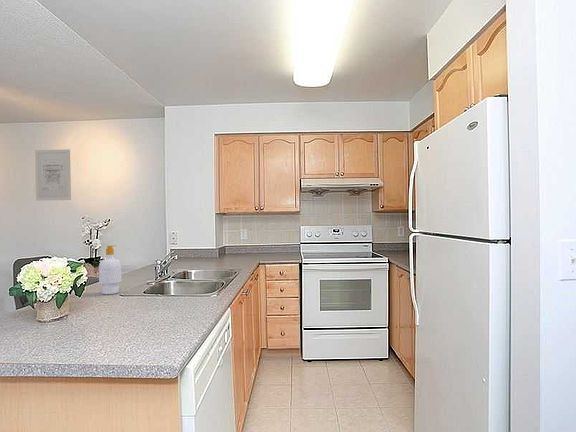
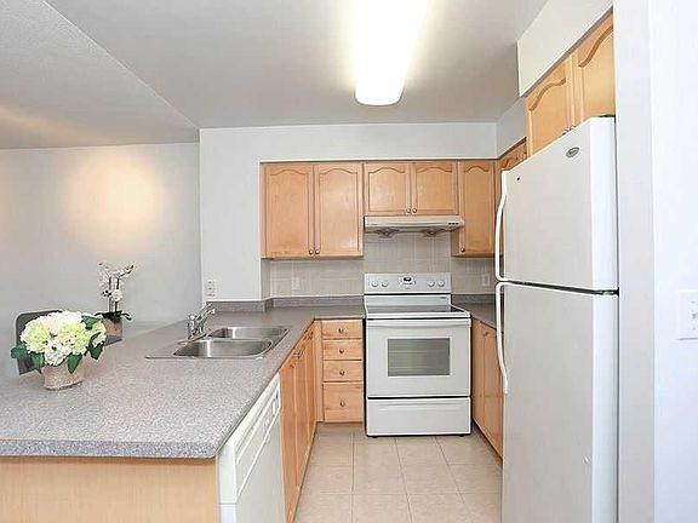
- soap bottle (110, 269)
- wall art (53, 175)
